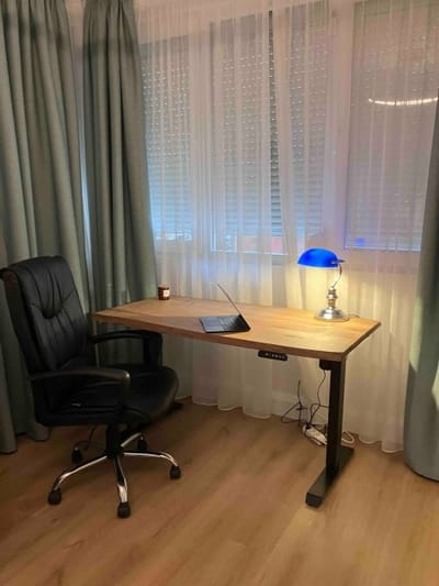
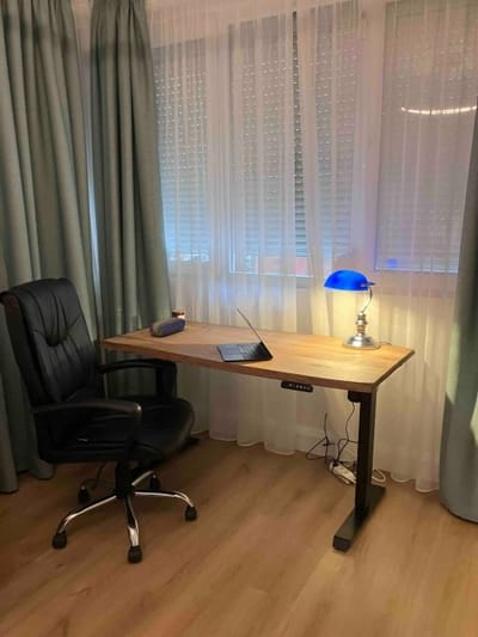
+ pencil case (167, 326)
